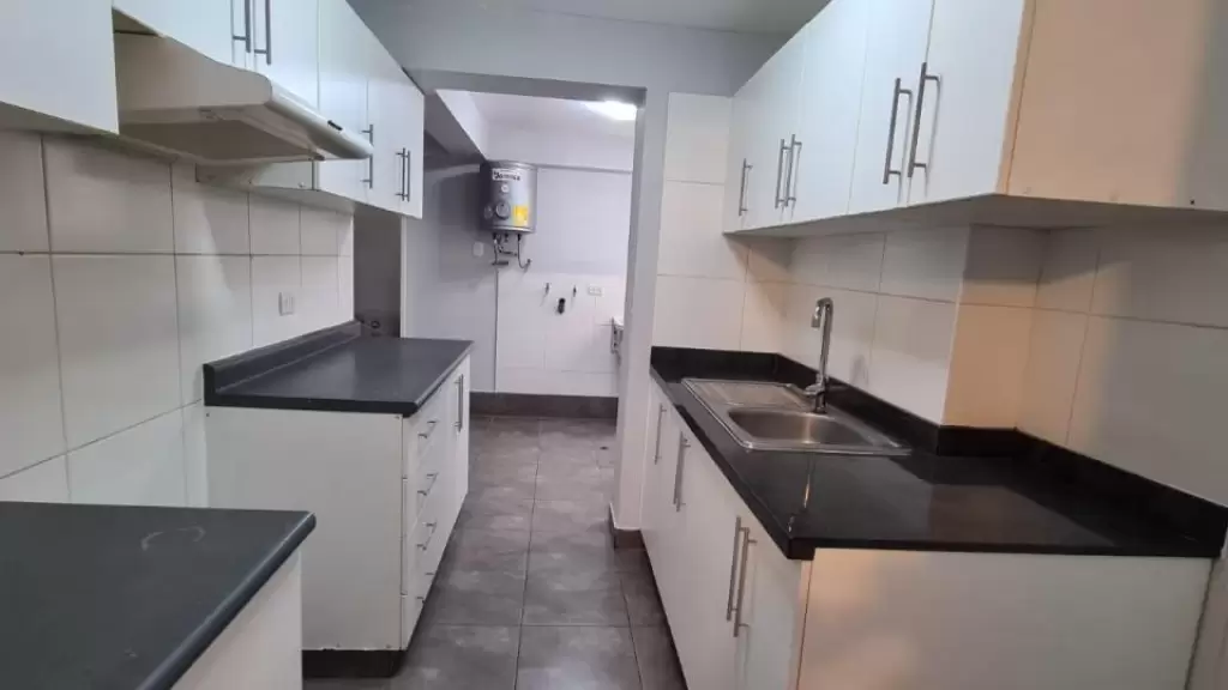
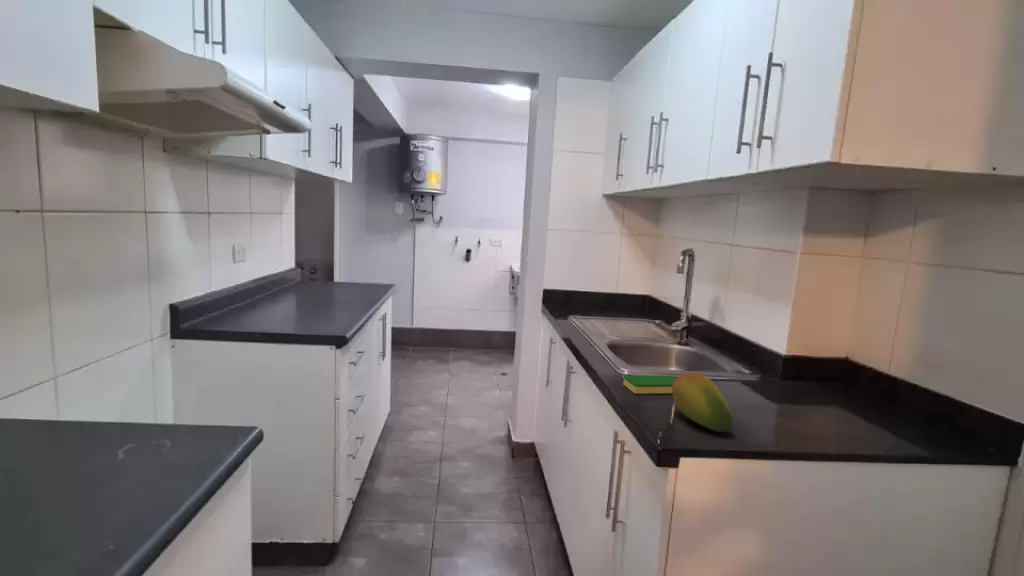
+ fruit (701, 399)
+ dish sponge (654, 384)
